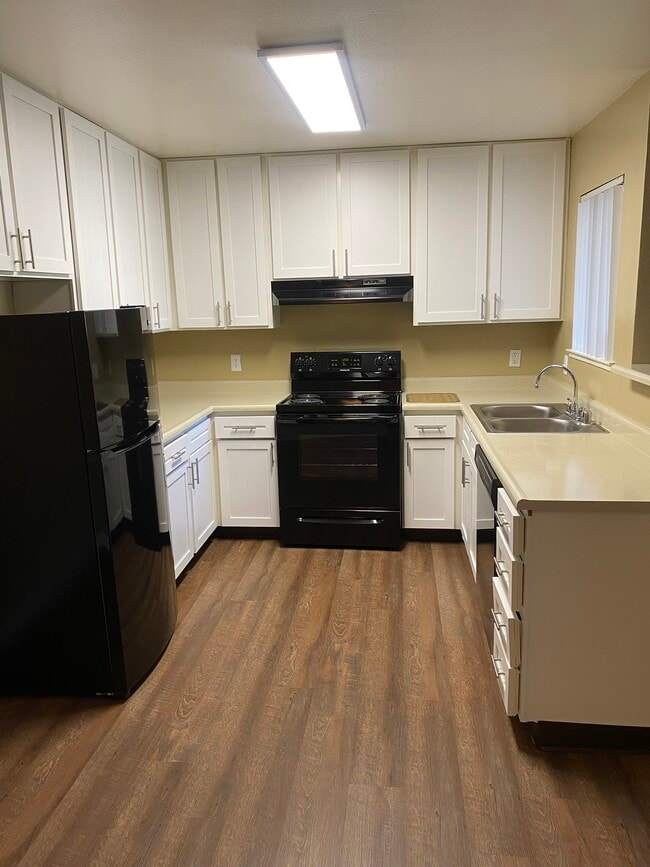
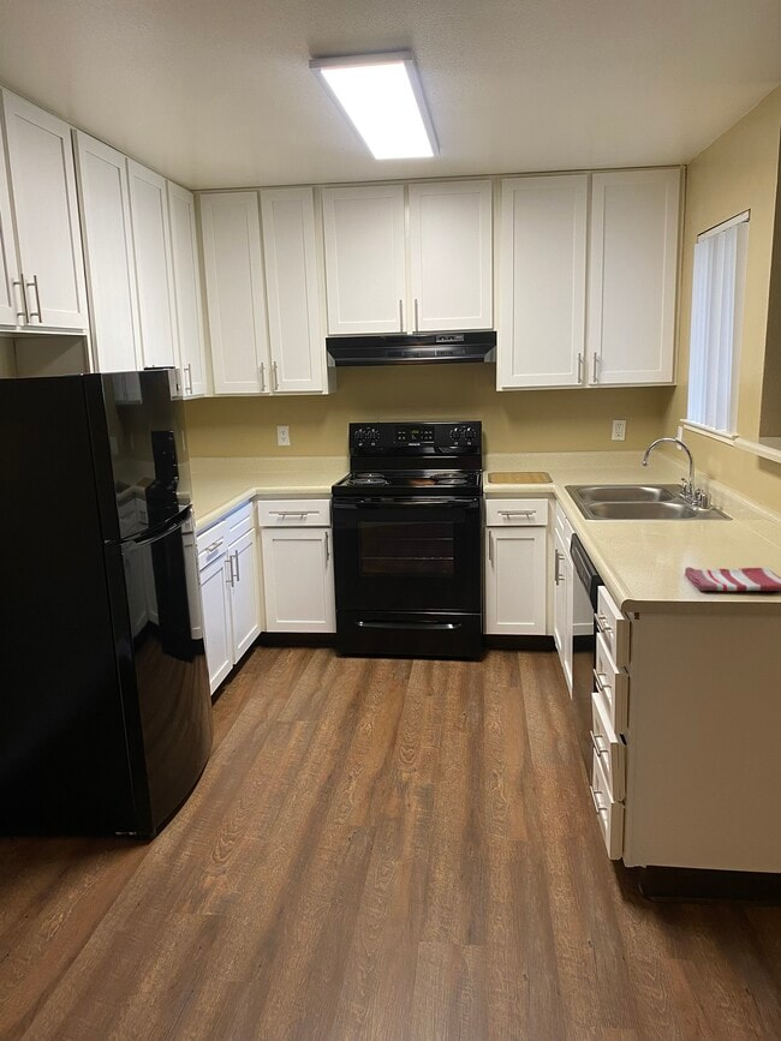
+ dish towel (735, 579)
